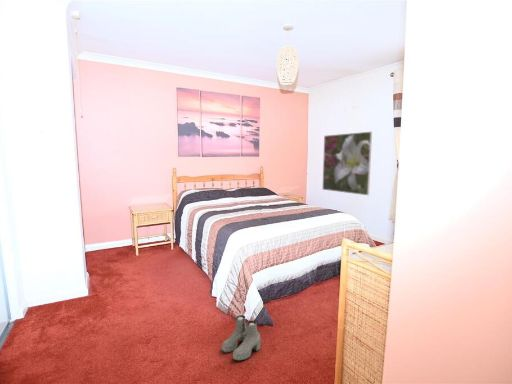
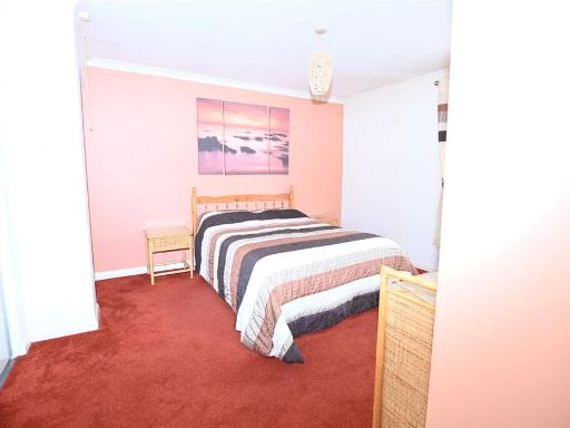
- boots (241, 335)
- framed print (344, 163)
